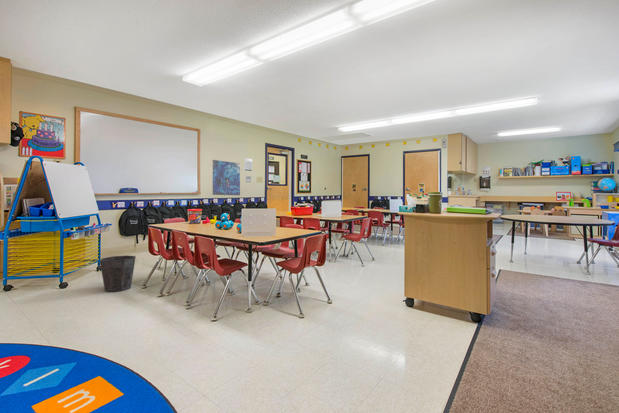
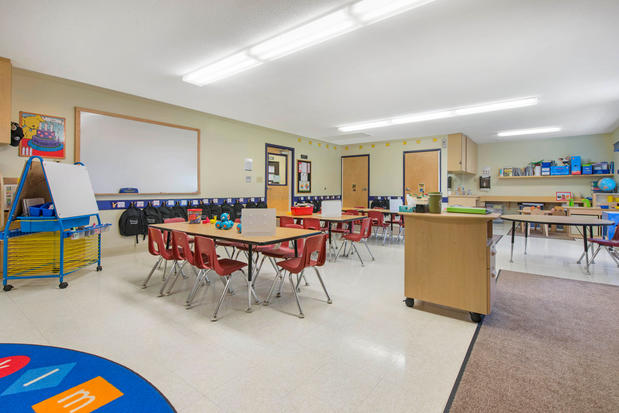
- waste bin (118, 273)
- map (226, 178)
